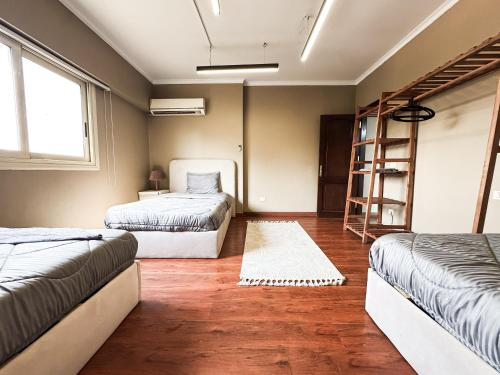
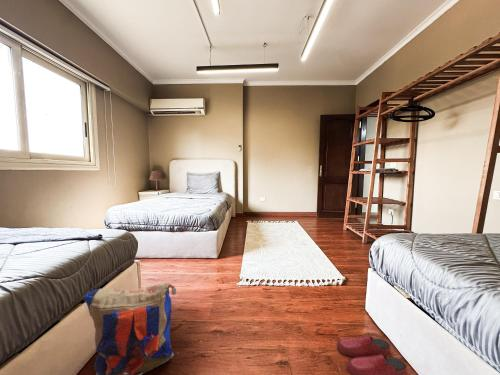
+ backpack (136, 320)
+ slippers (369, 352)
